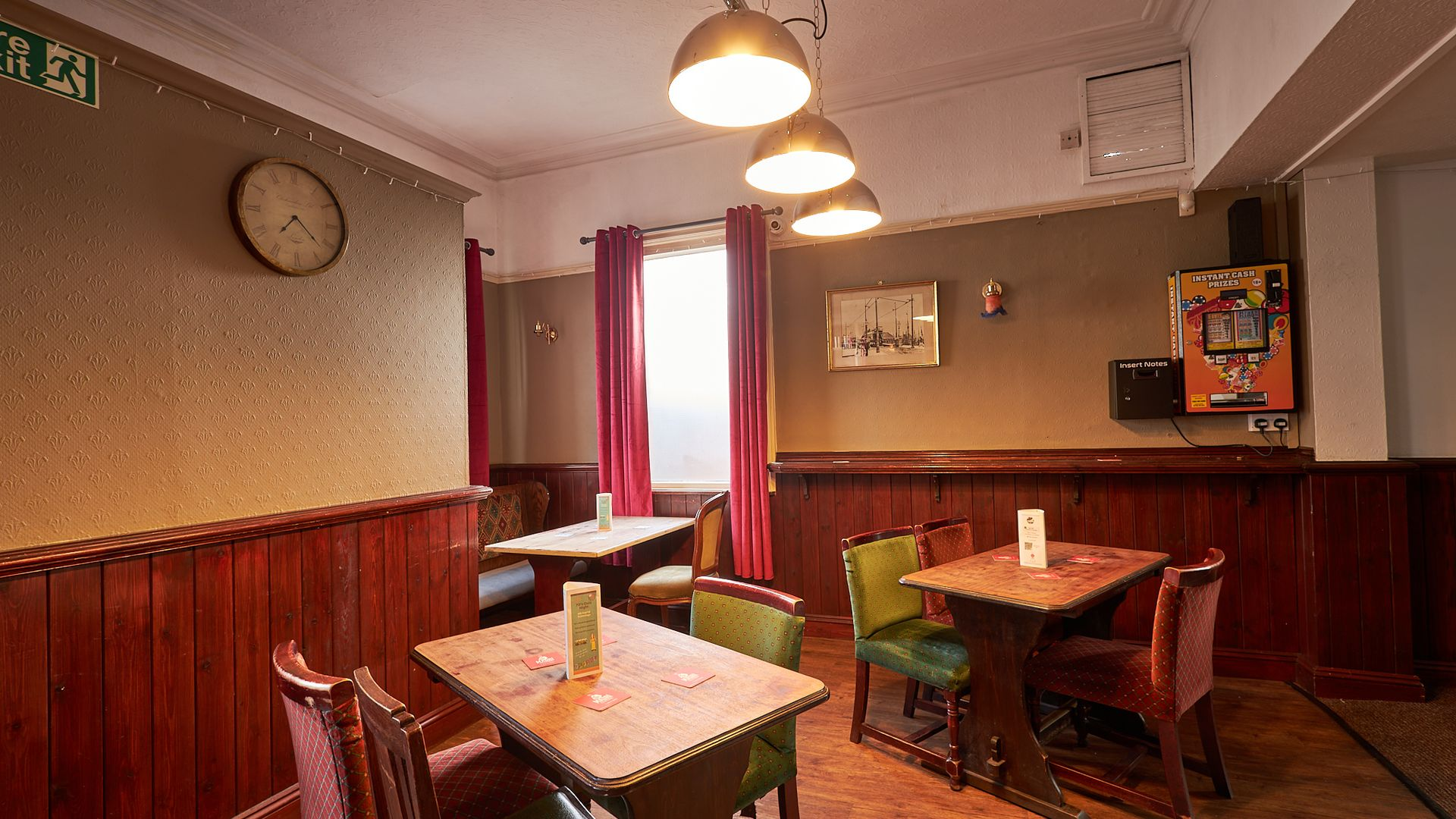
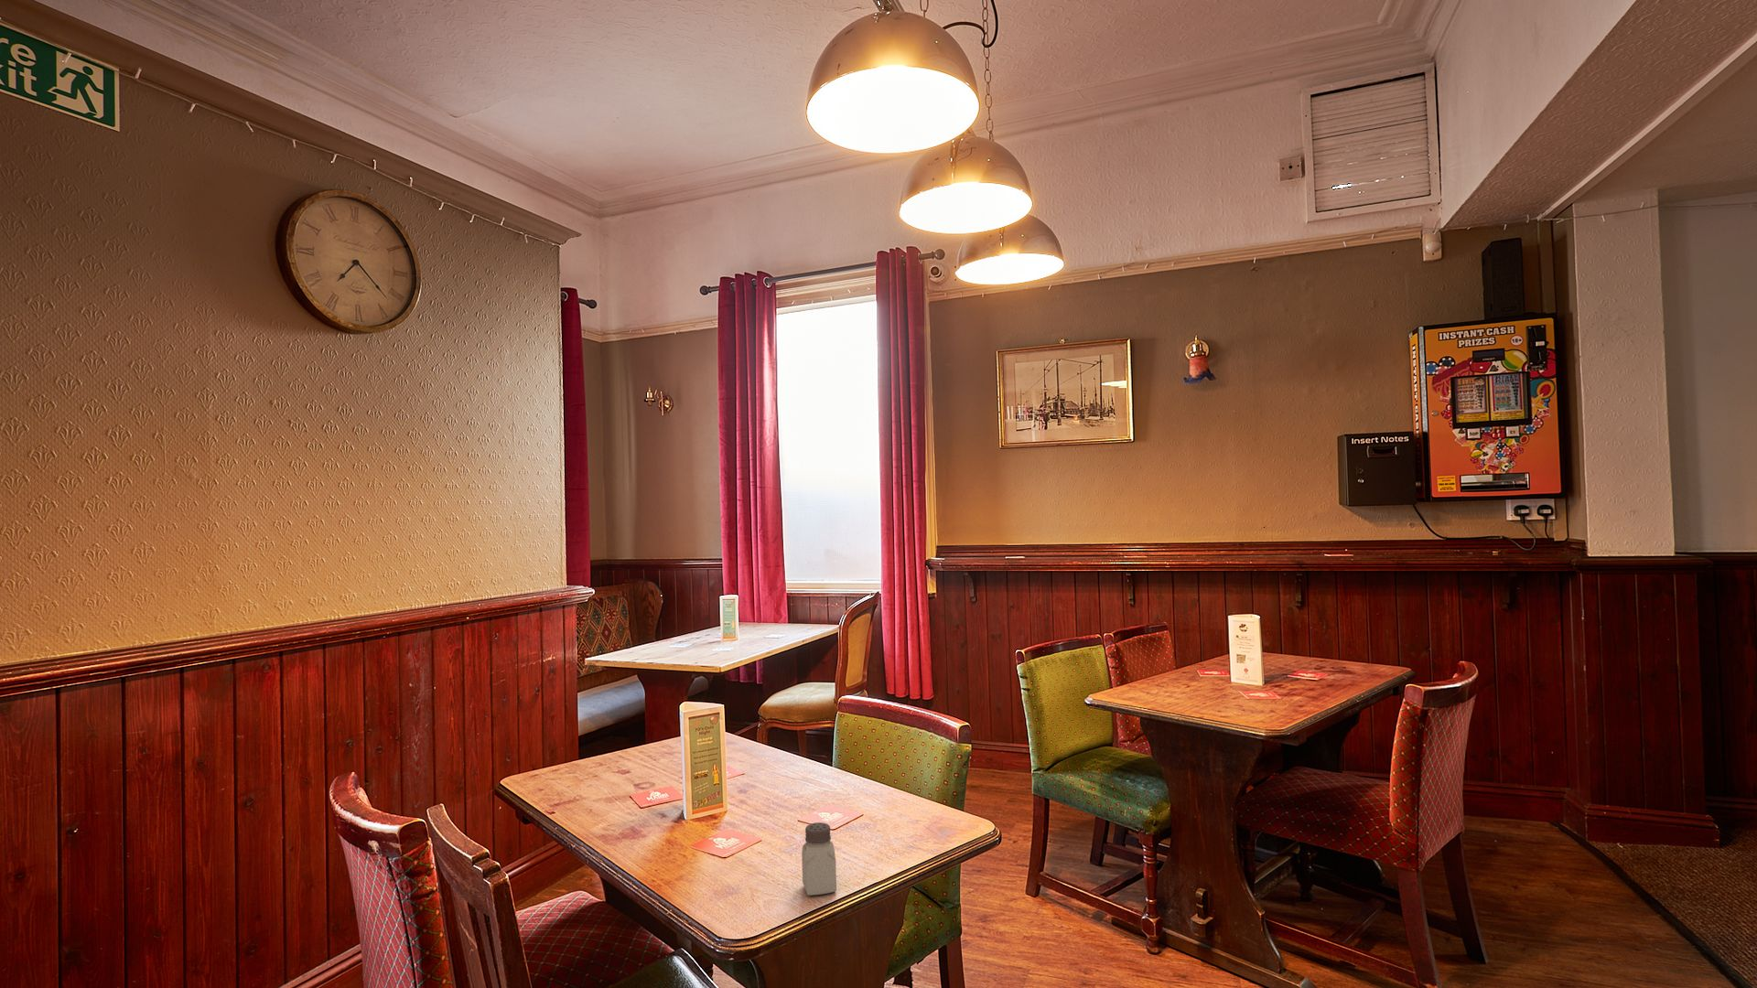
+ saltshaker (818, 858)
